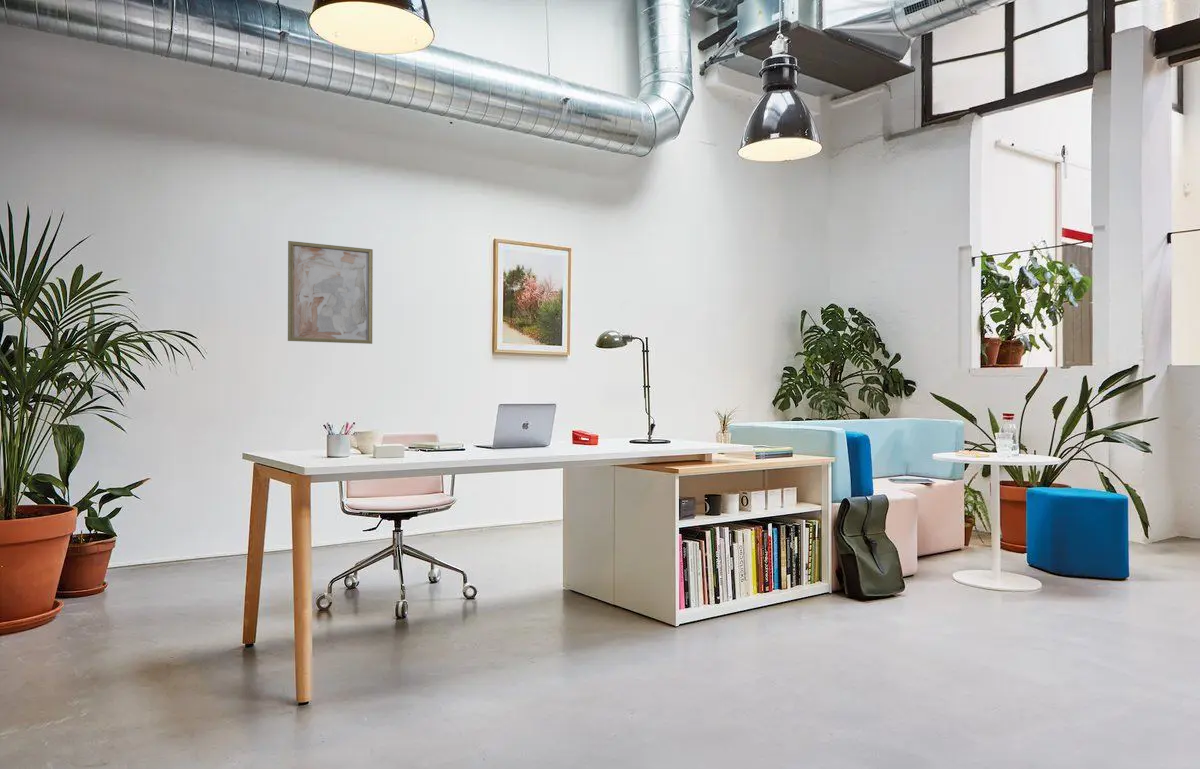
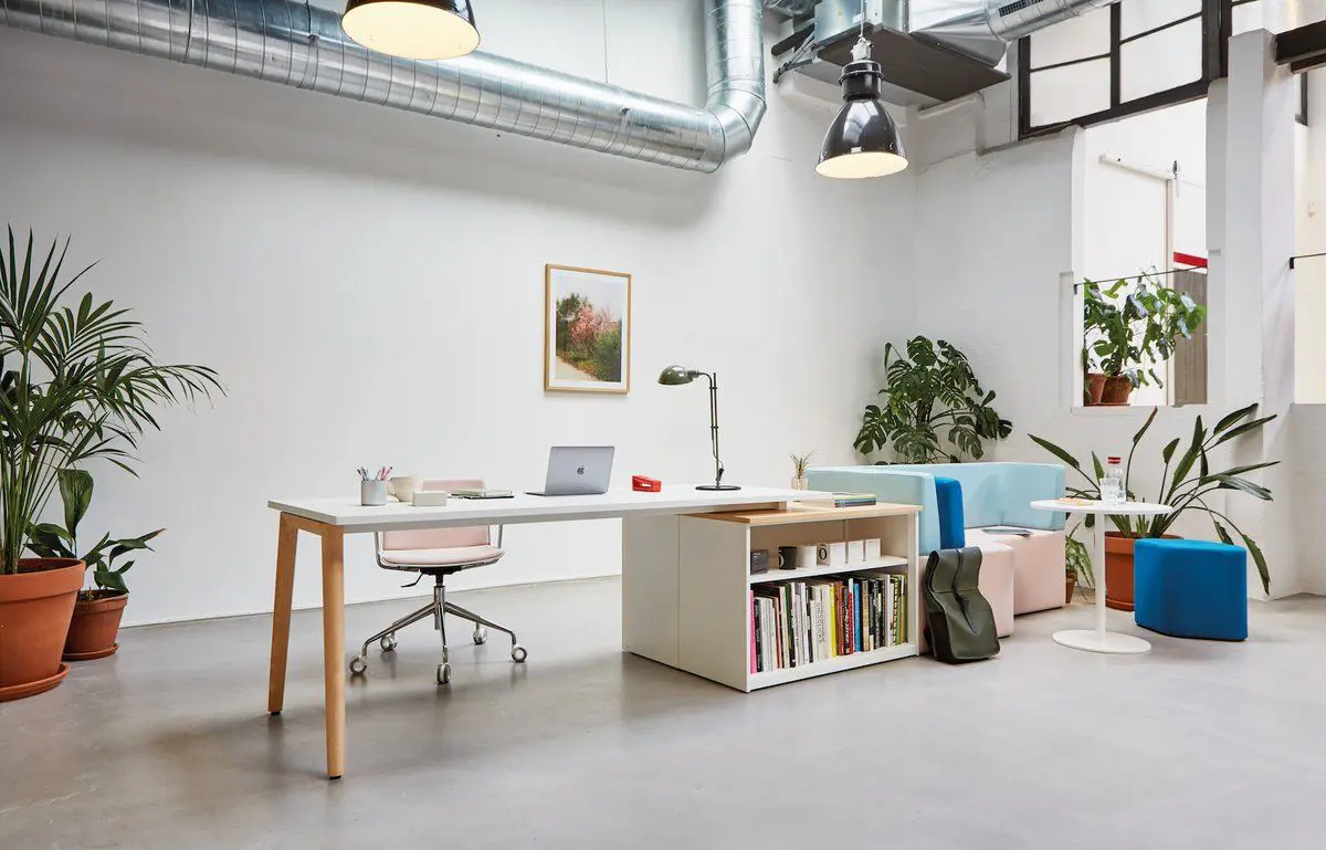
- wall art (331, 293)
